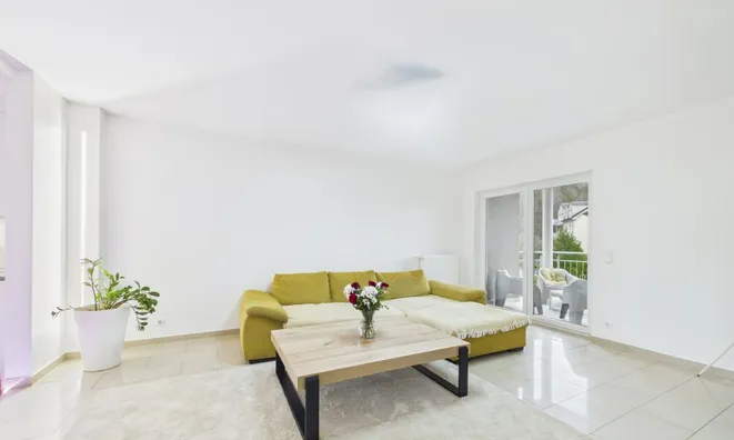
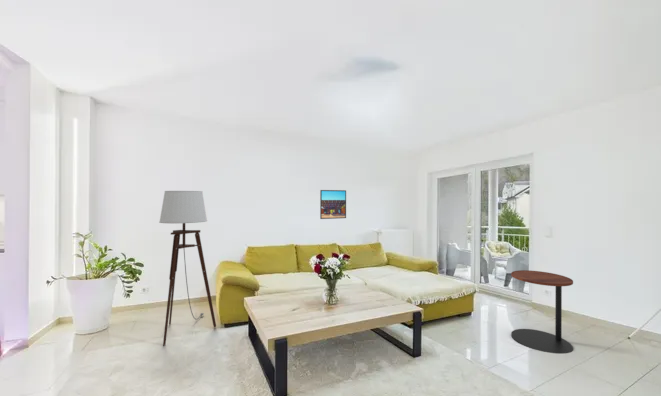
+ side table (555, 308)
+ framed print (333, 204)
+ floor lamp (184, 259)
